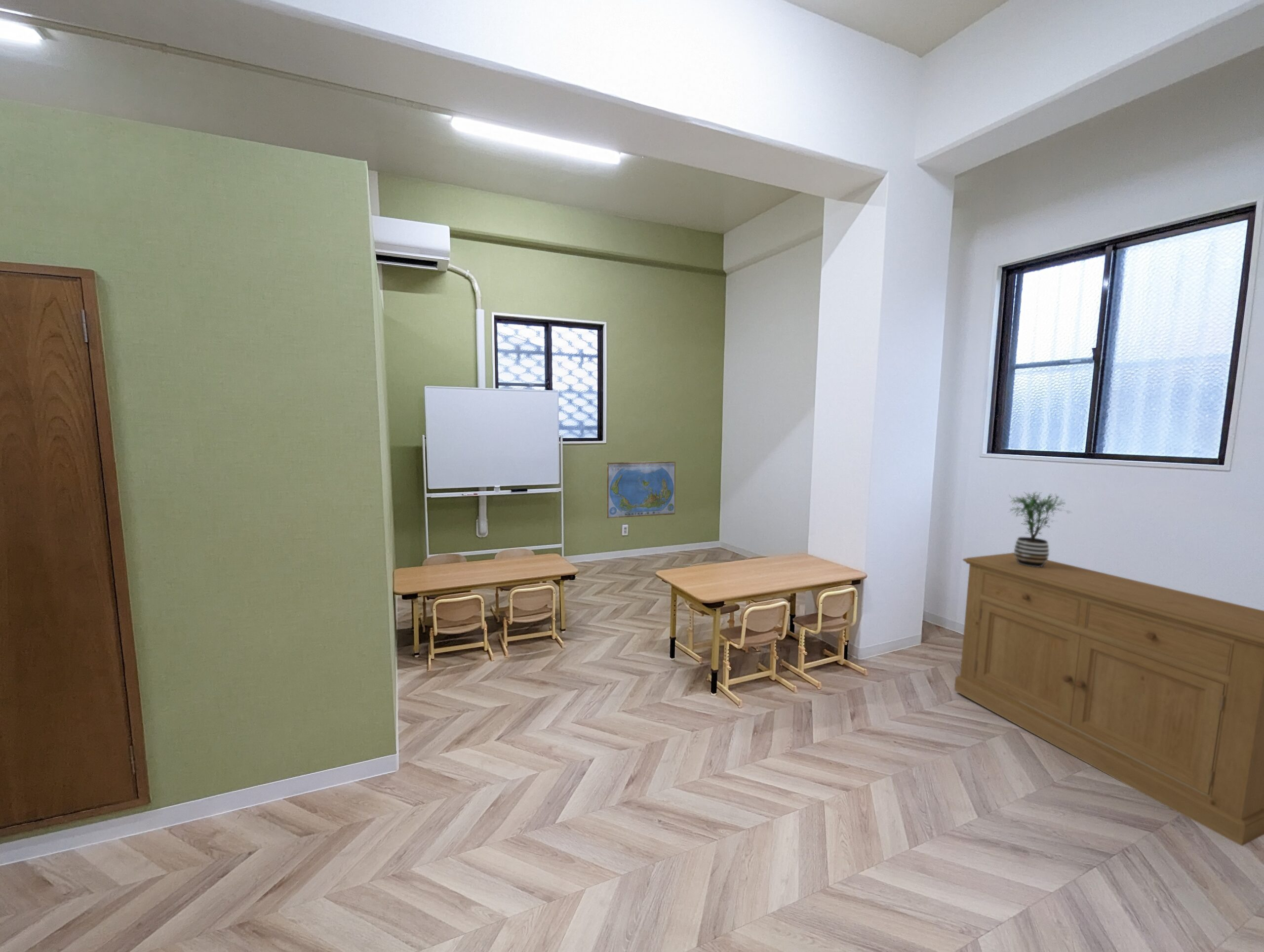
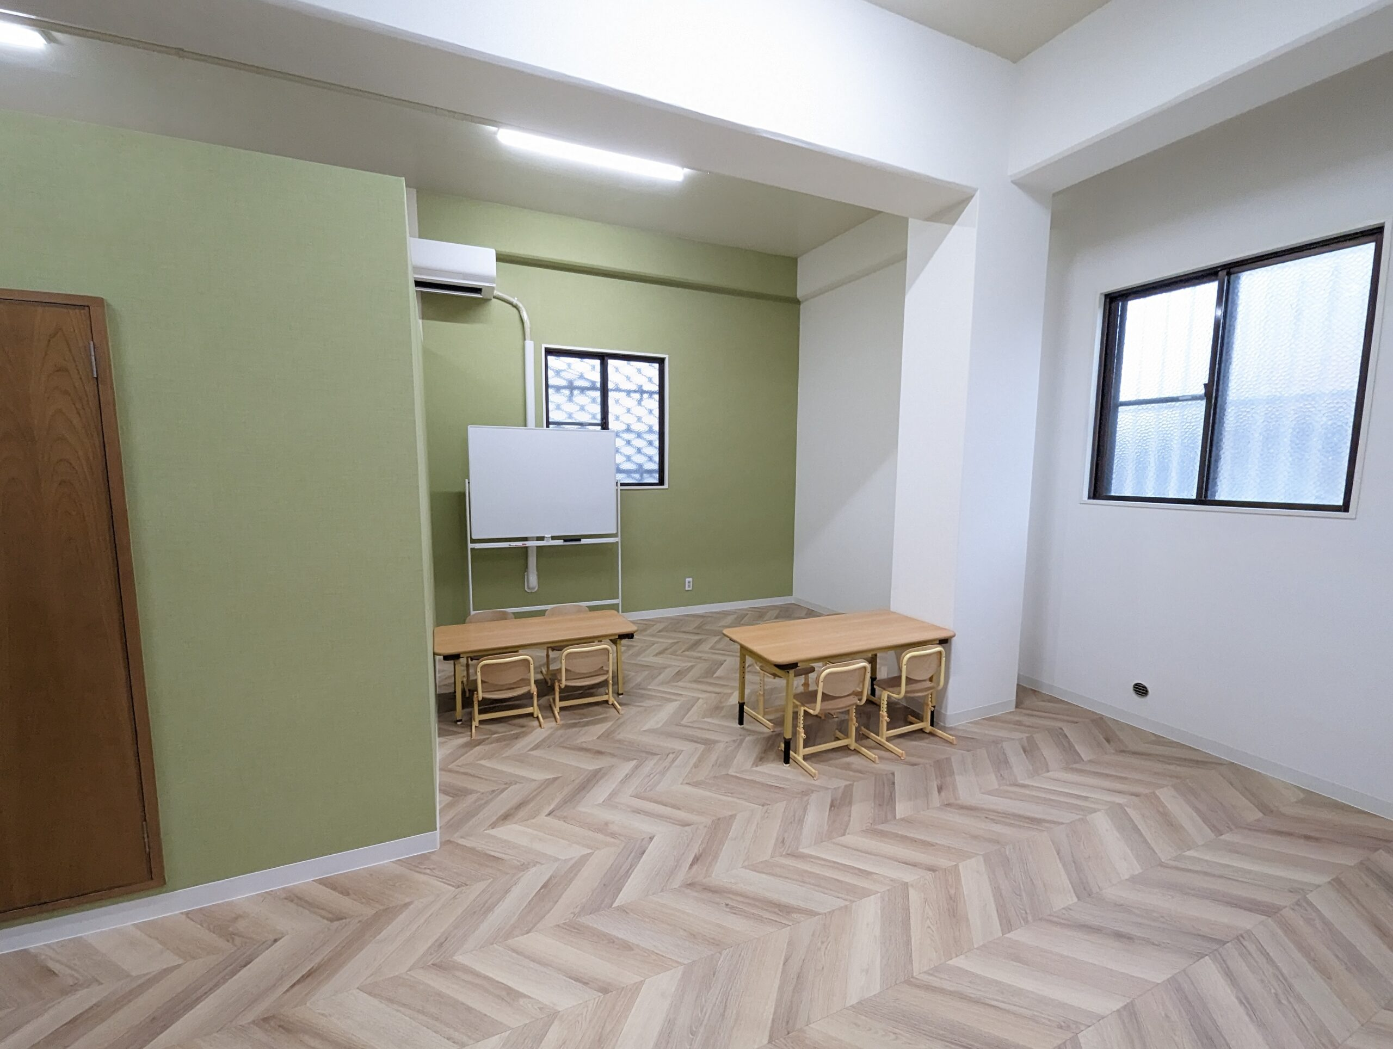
- potted plant (1033, 528)
- world map (642, 489)
- sideboard (1101, 665)
